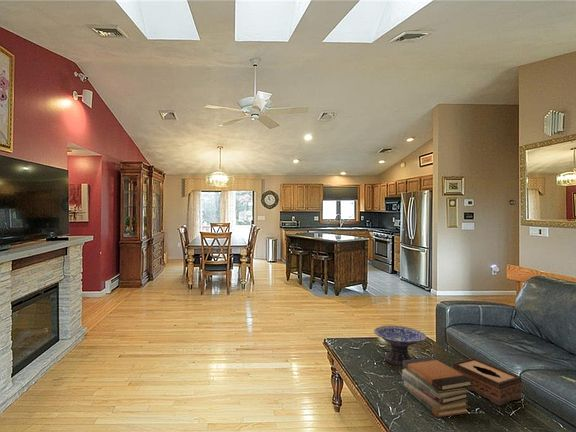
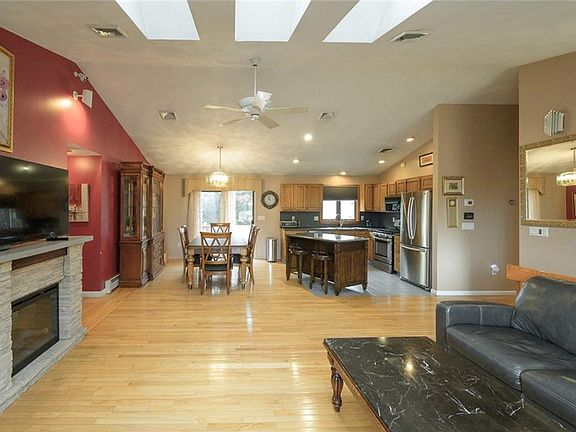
- tissue box (485, 379)
- book stack (434, 384)
- decorative bowl (399, 346)
